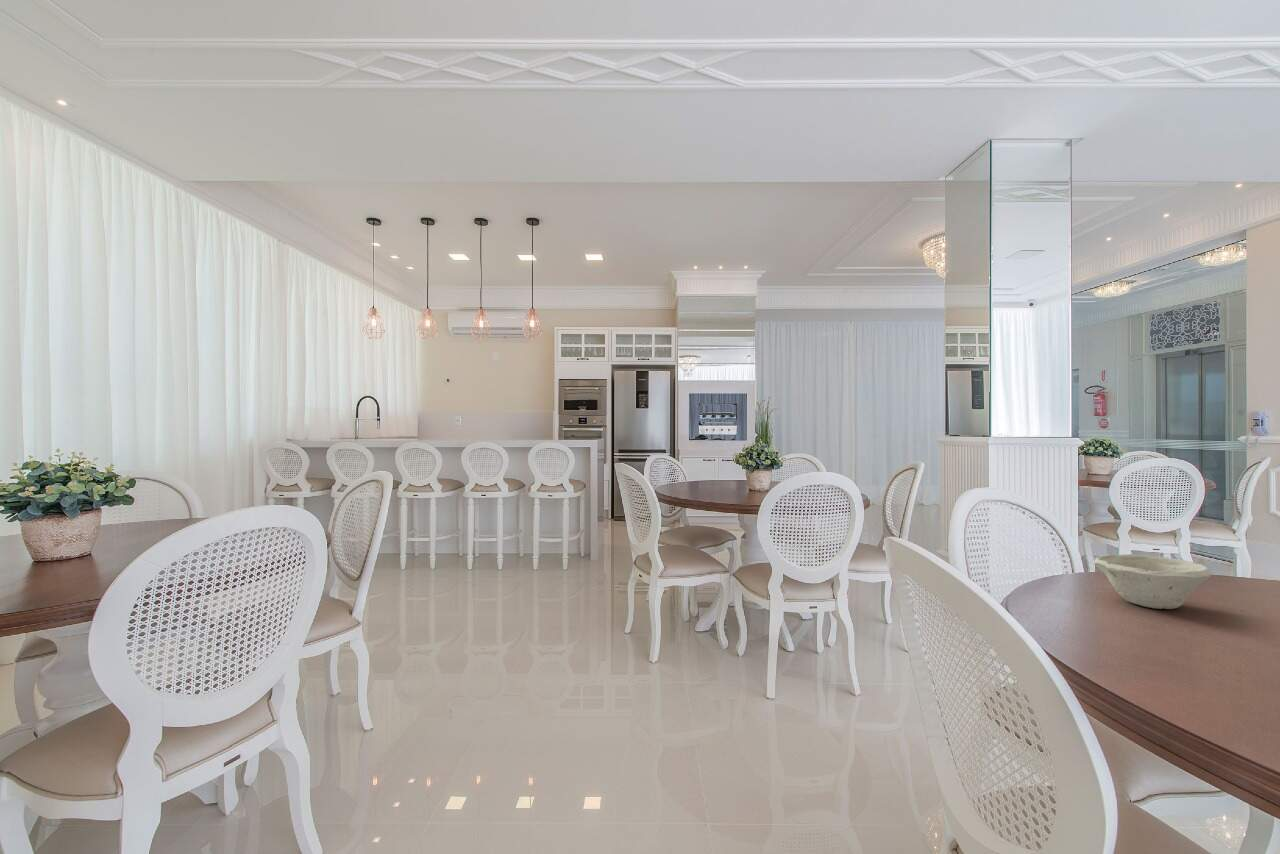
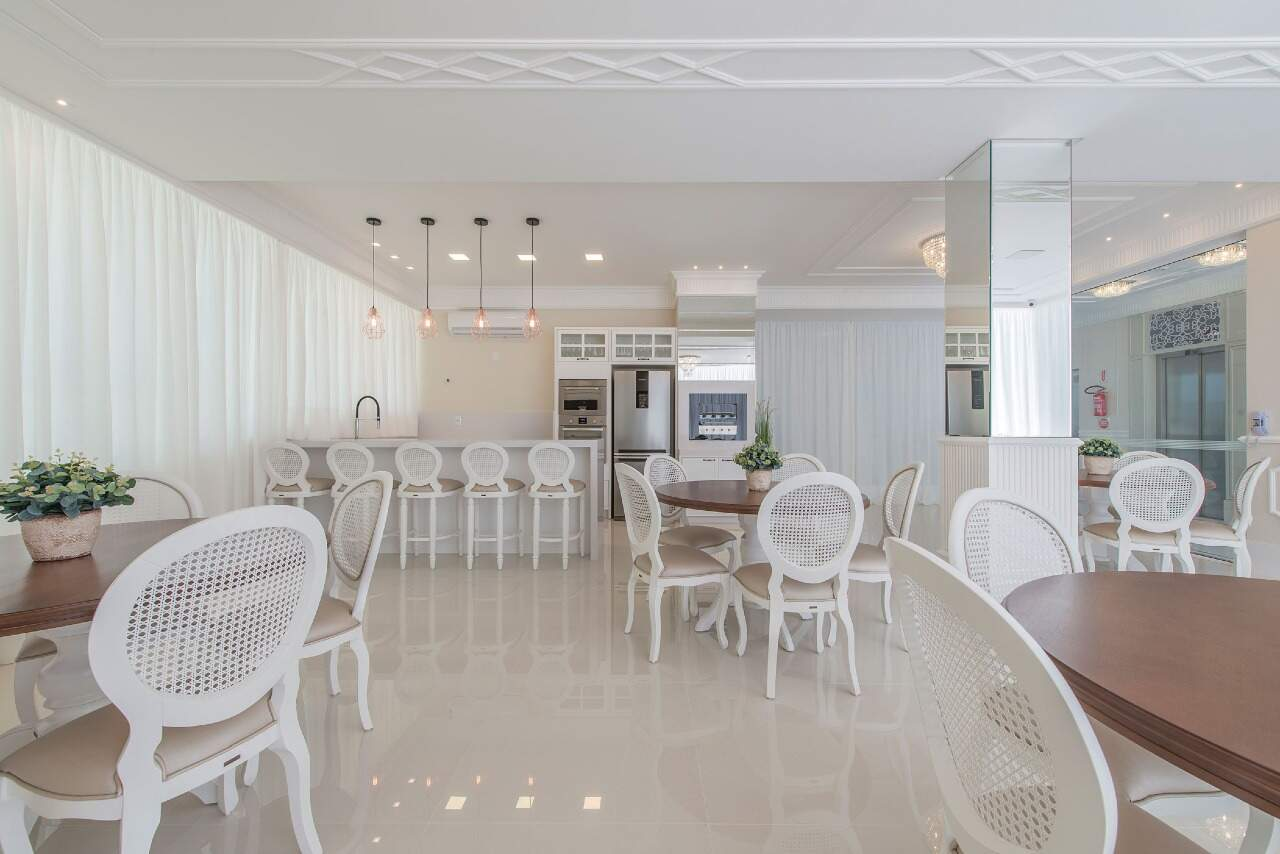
- bowl (1149, 581)
